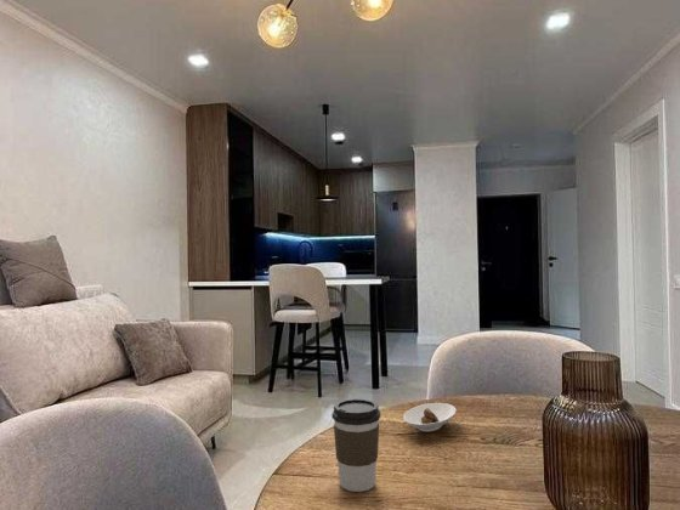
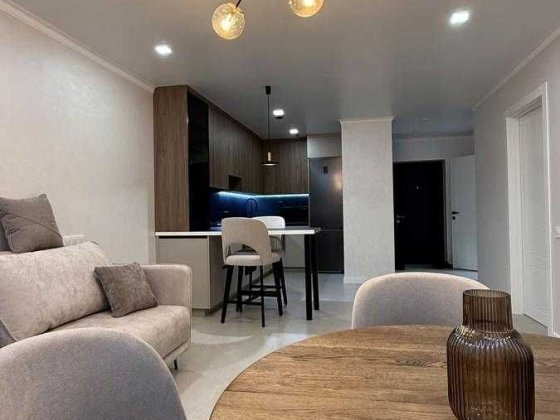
- coffee cup (356, 443)
- saucer (430, 418)
